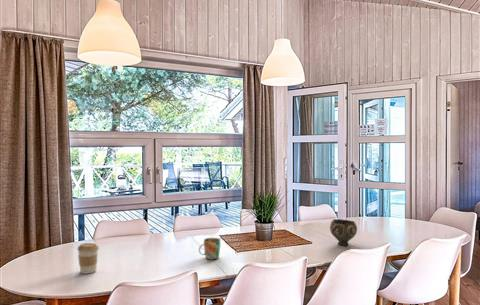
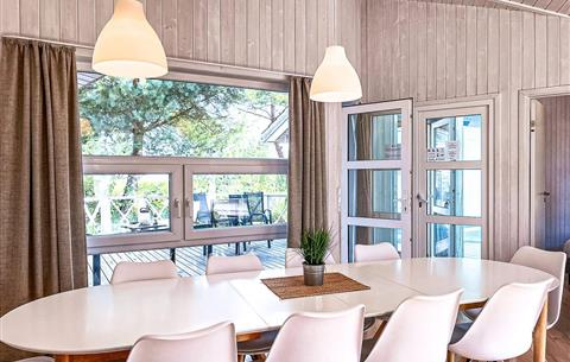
- bowl (343, 232)
- coffee cup (88, 257)
- mug (209, 249)
